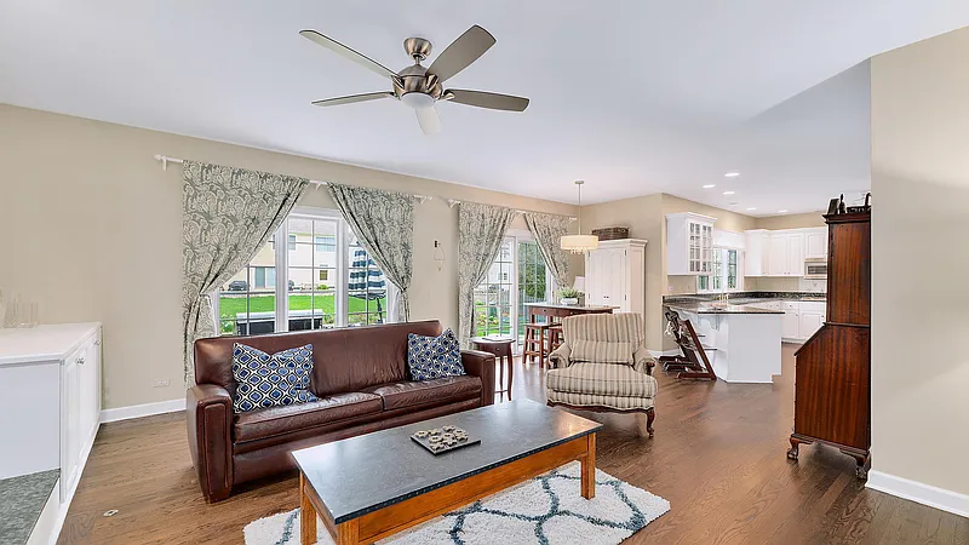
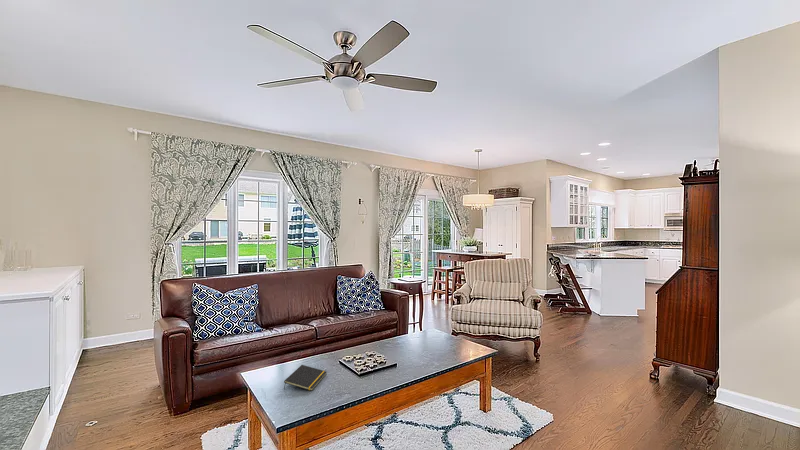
+ notepad (306, 376)
